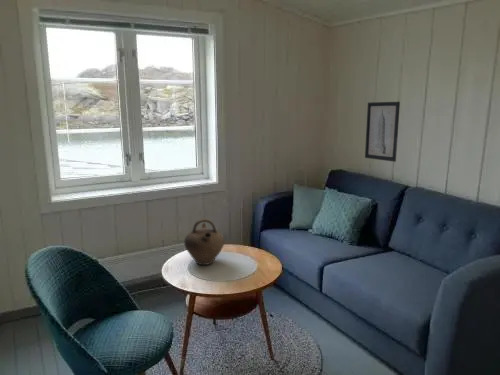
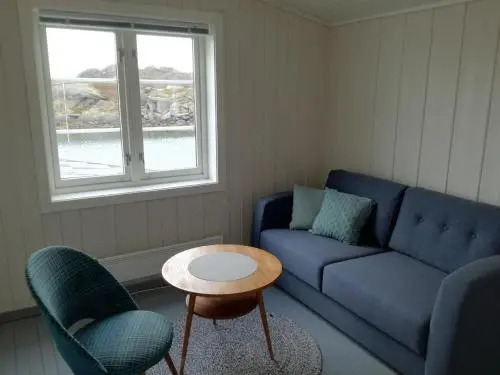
- wall art (381, 131)
- jug (204, 240)
